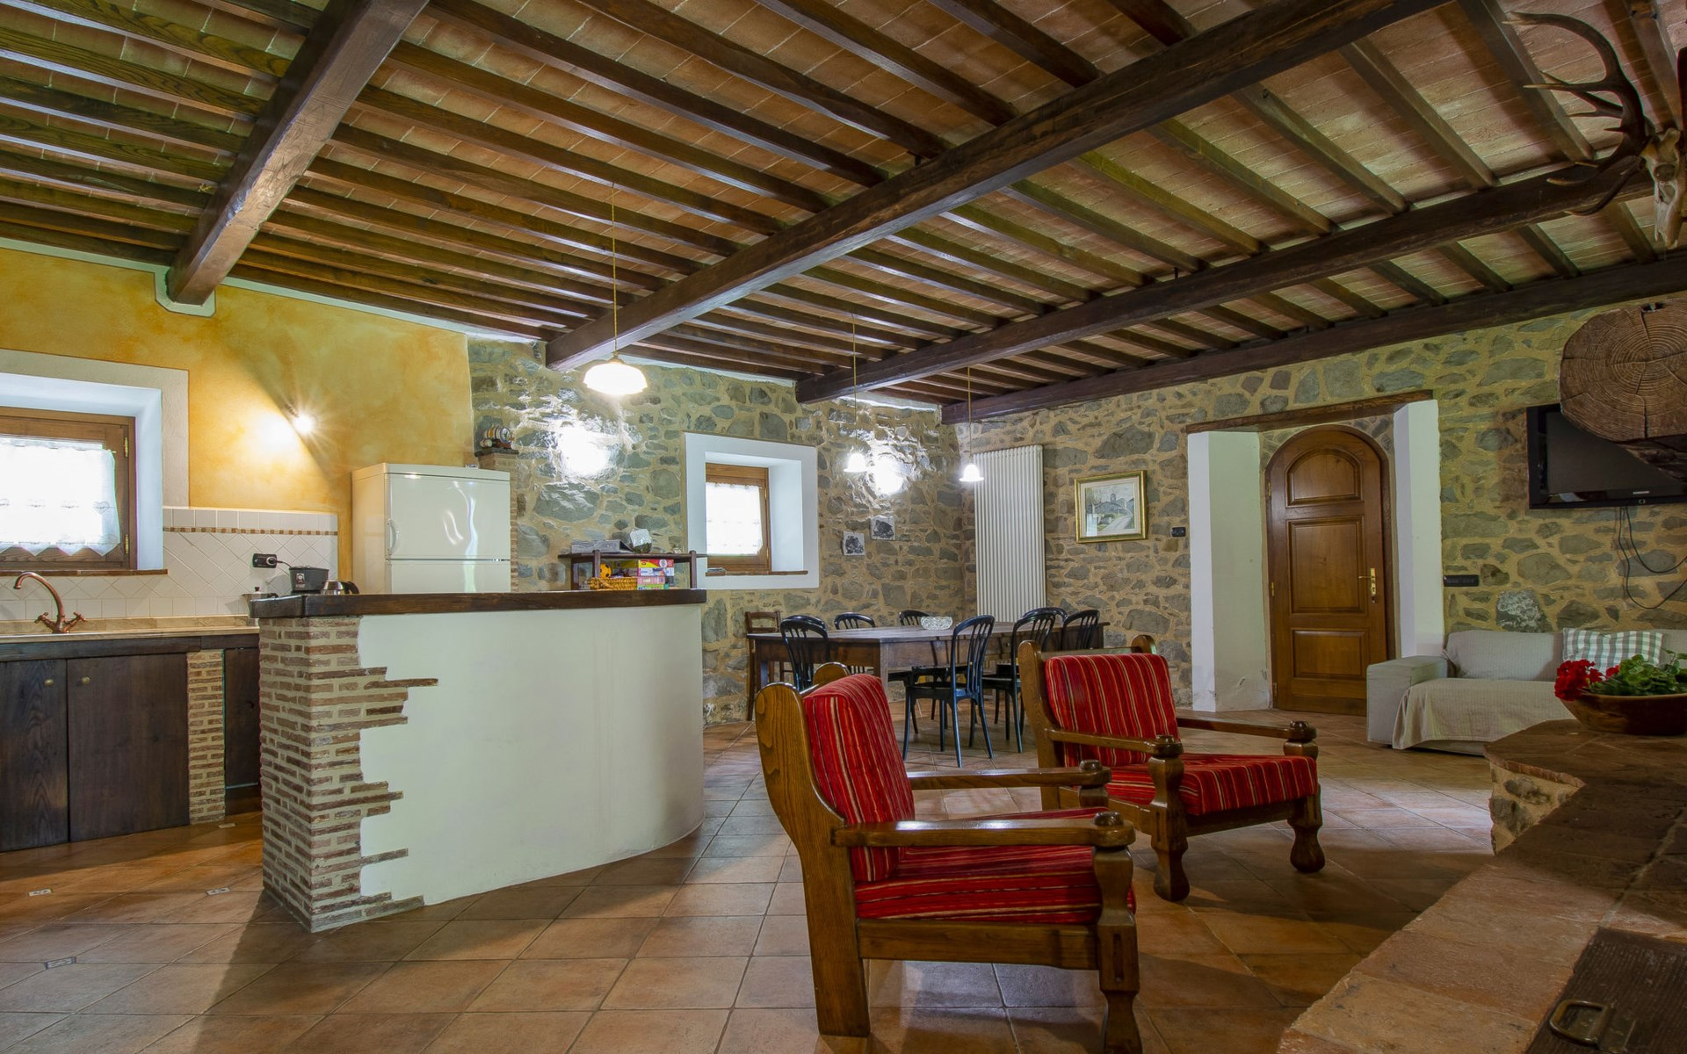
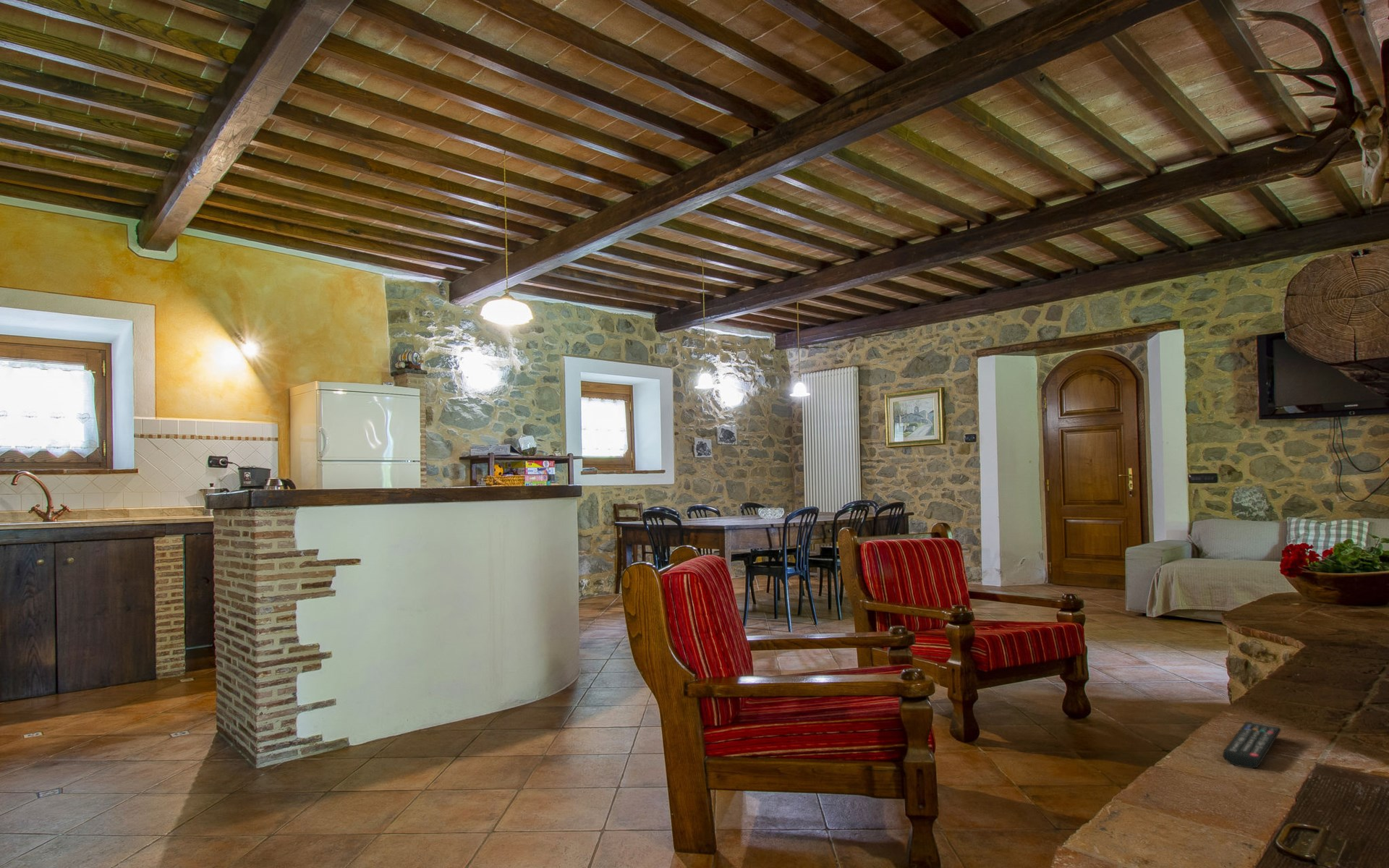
+ remote control (1253, 744)
